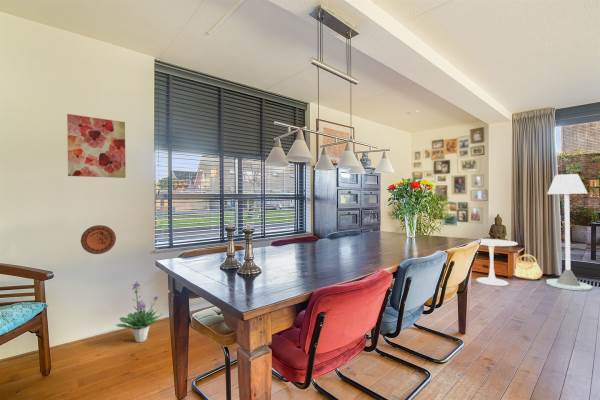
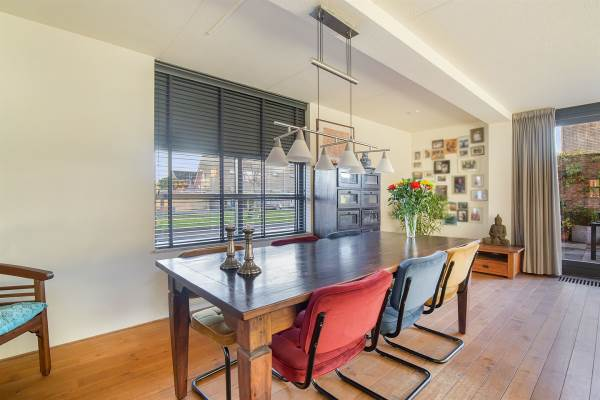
- basket (526, 266)
- decorative plate (98, 239)
- side table (491, 261)
- potted plant (140, 311)
- wall art (97, 147)
- floor lamp (567, 230)
